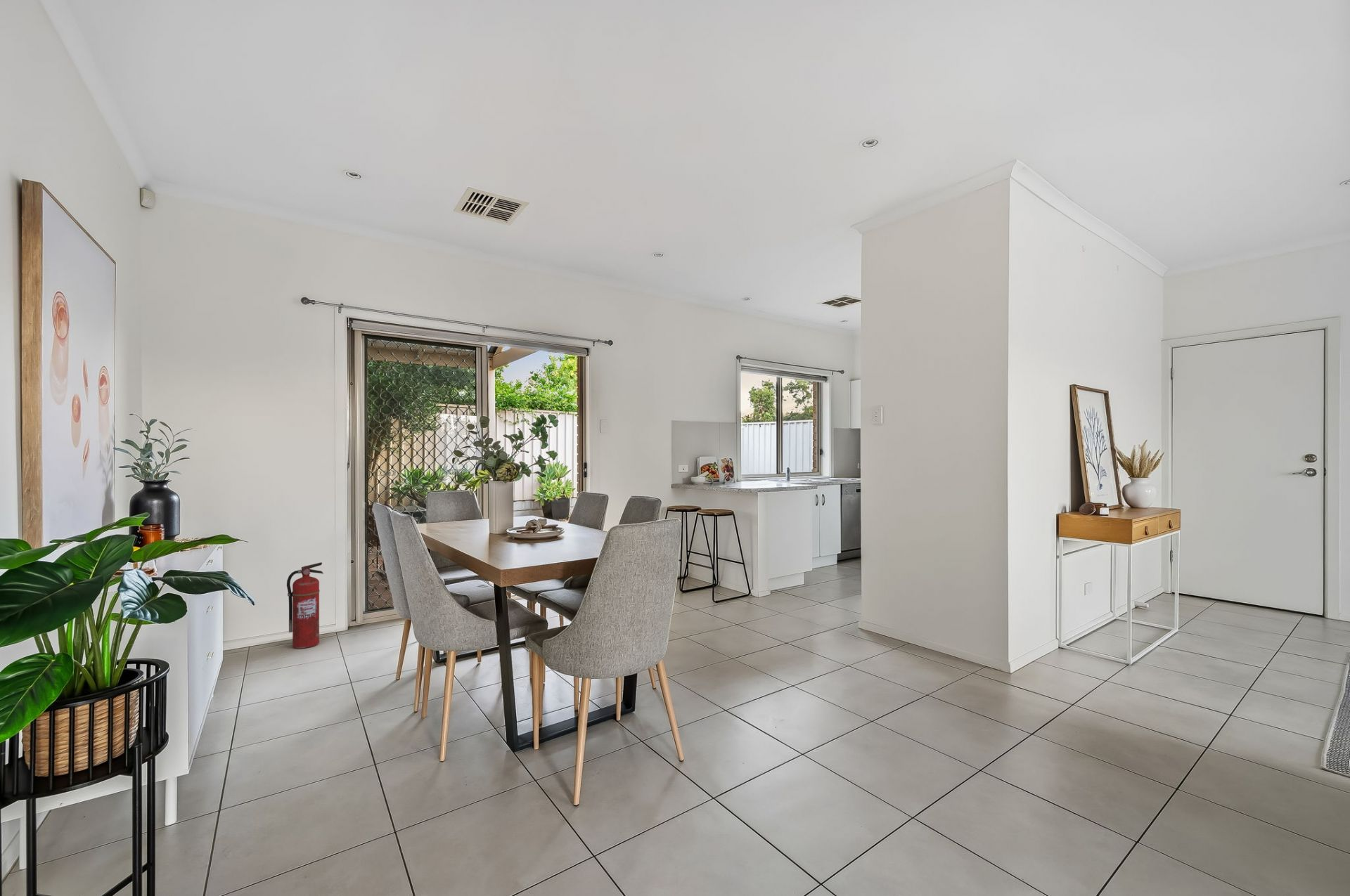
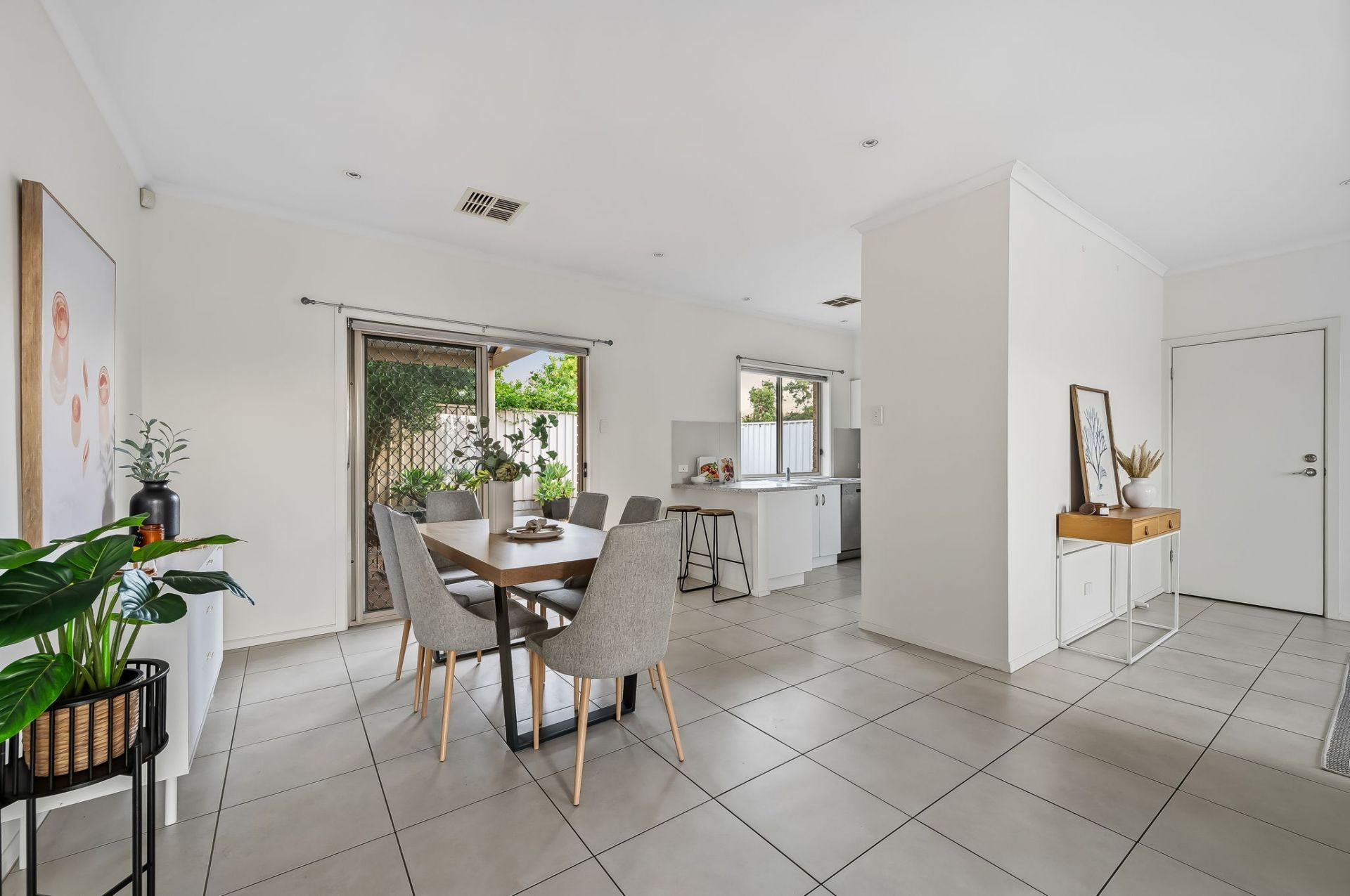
- fire extinguisher (305, 604)
